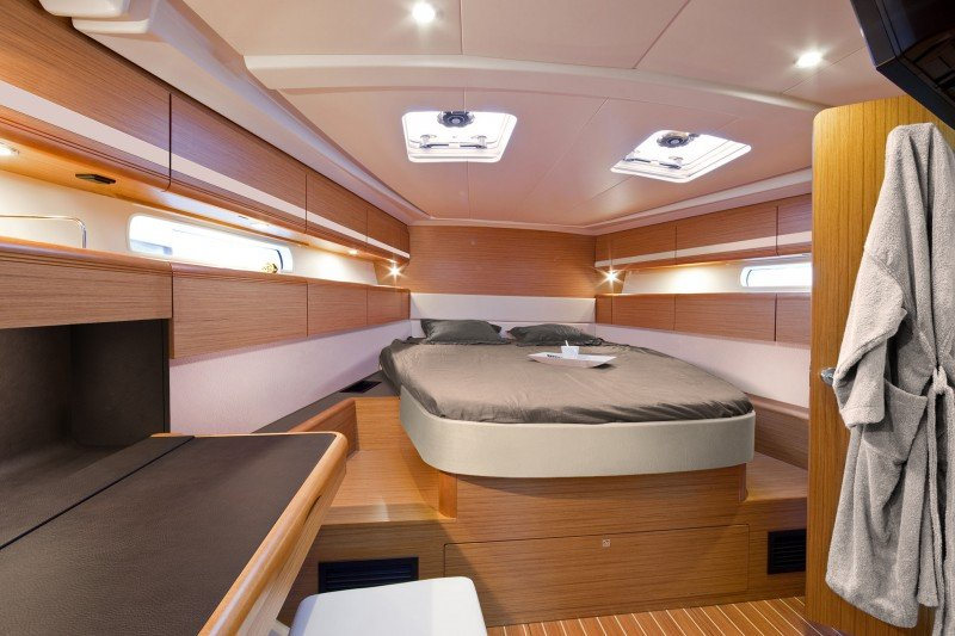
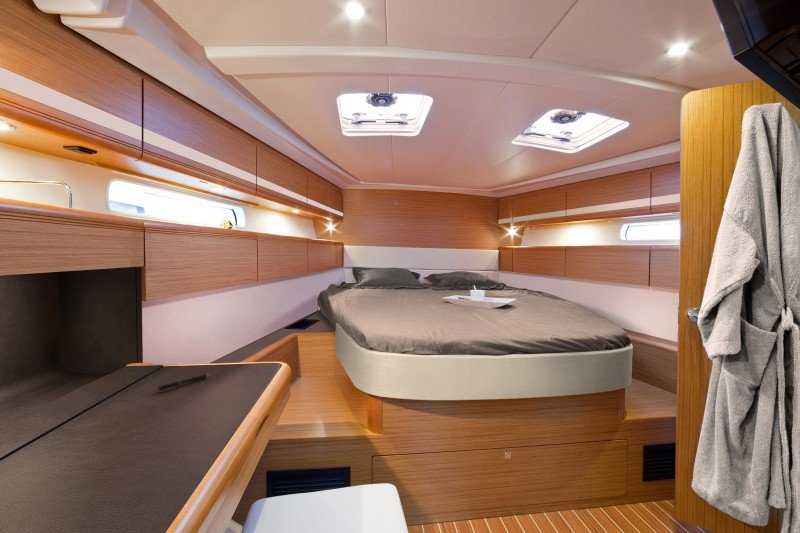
+ pen (185, 381)
